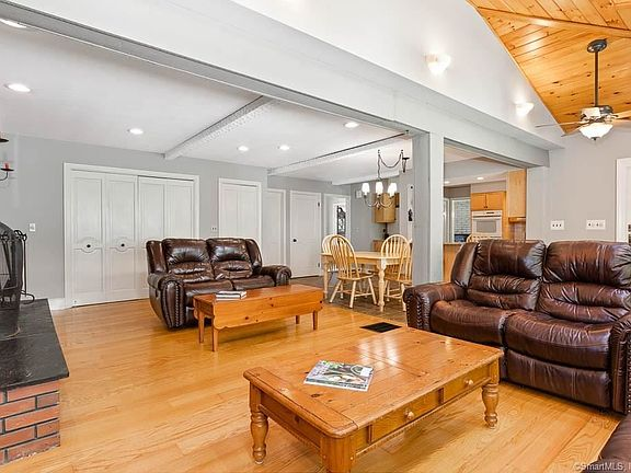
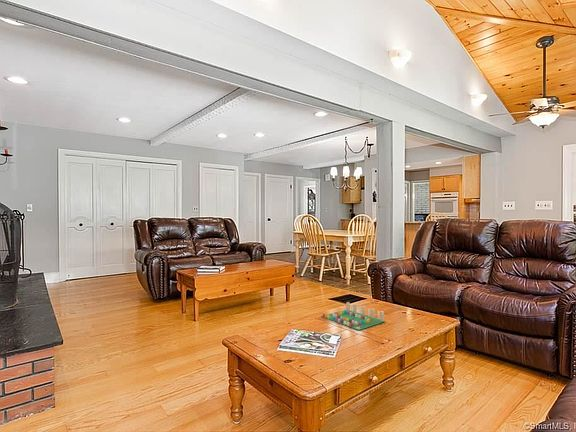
+ board game (352, 314)
